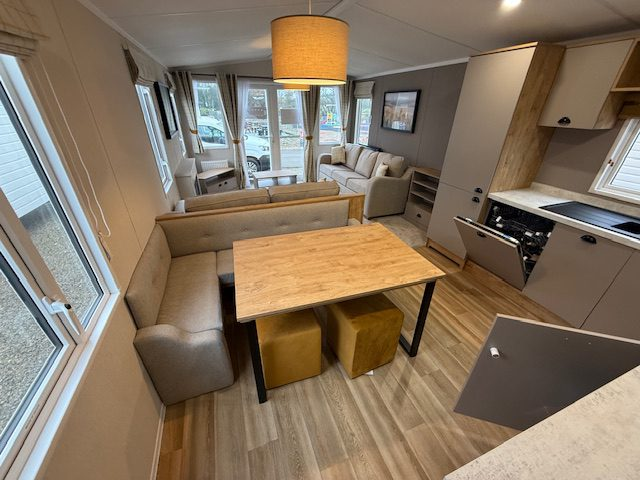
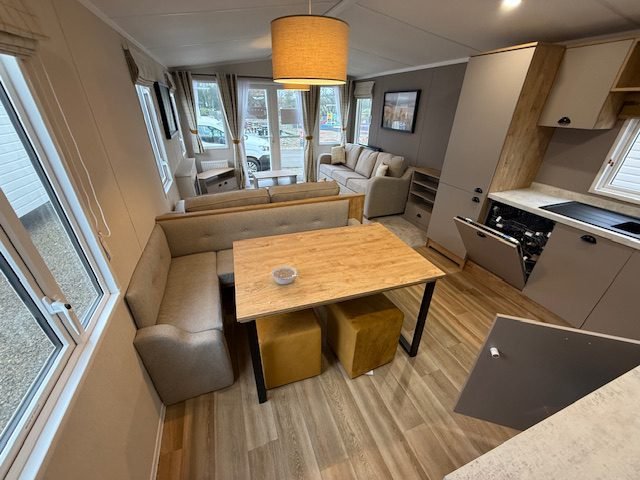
+ legume (285, 275)
